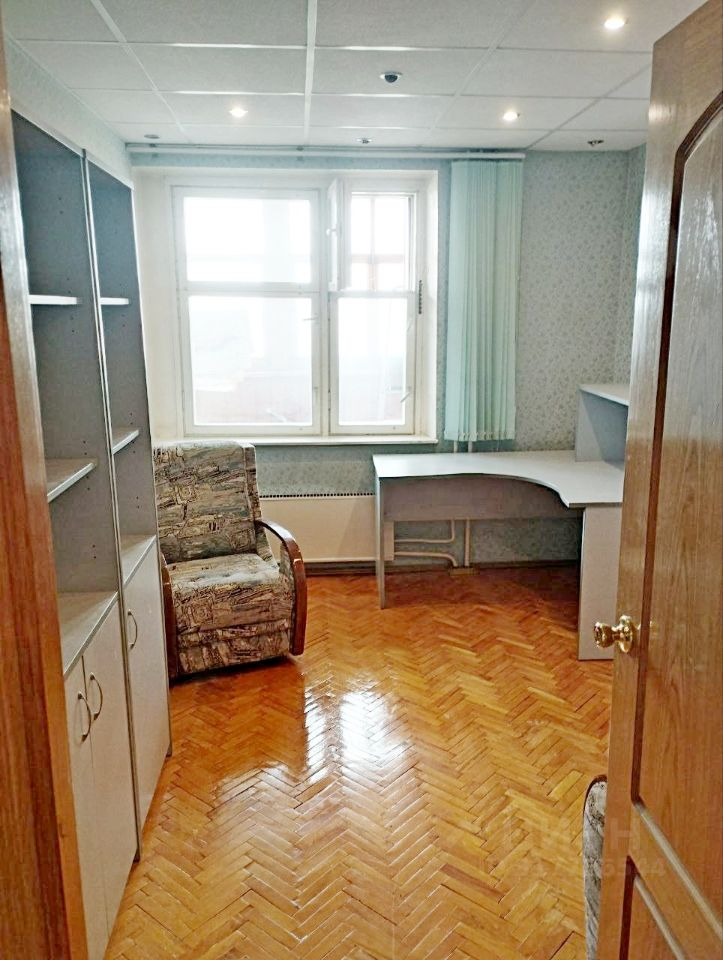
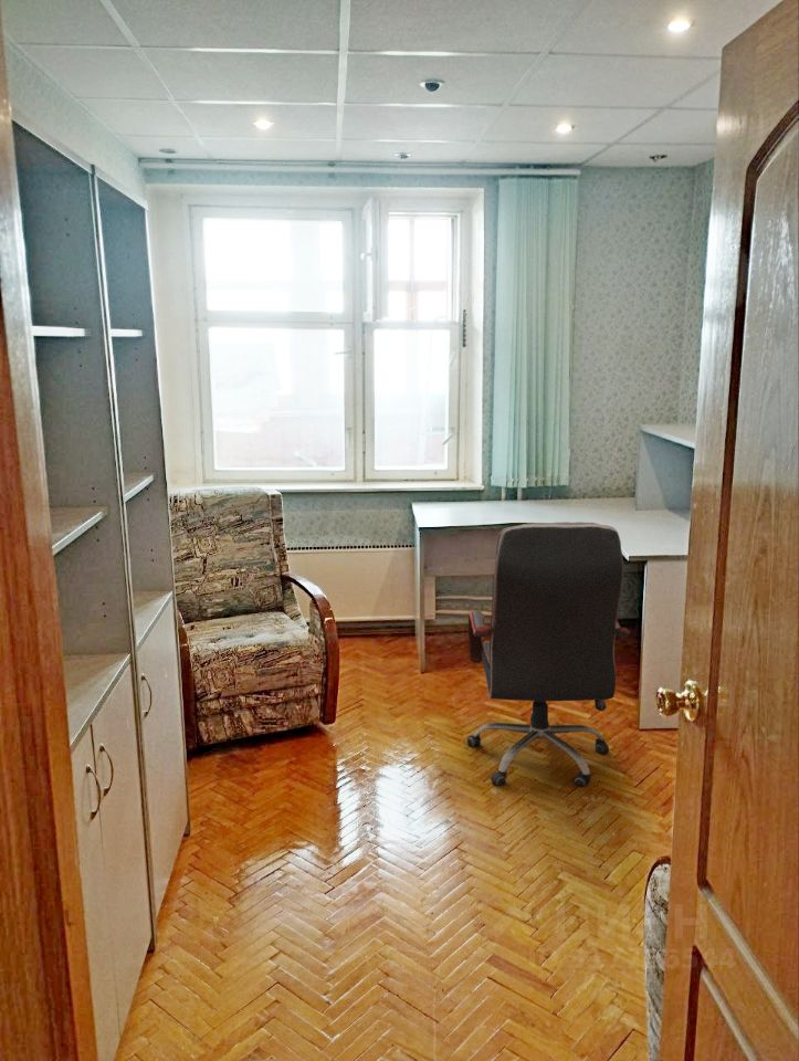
+ office chair (544, 639)
